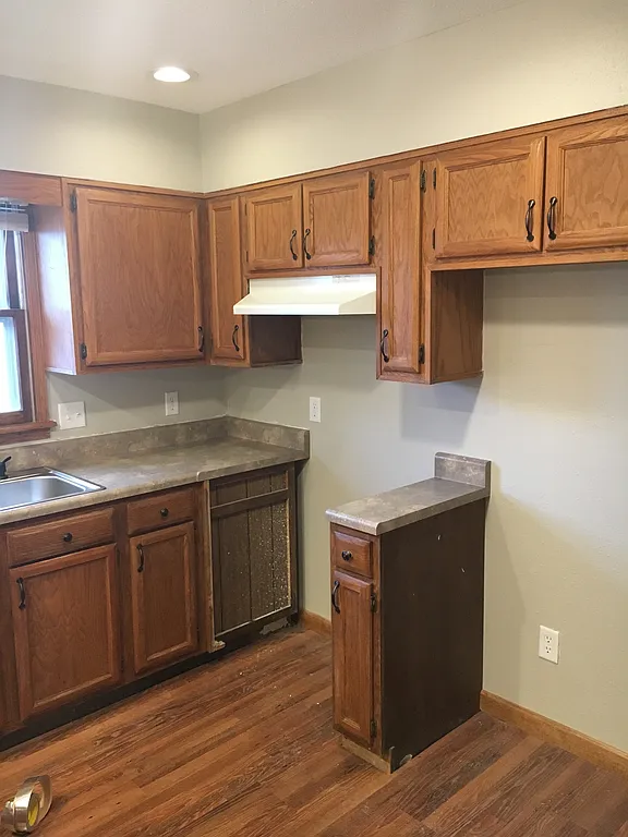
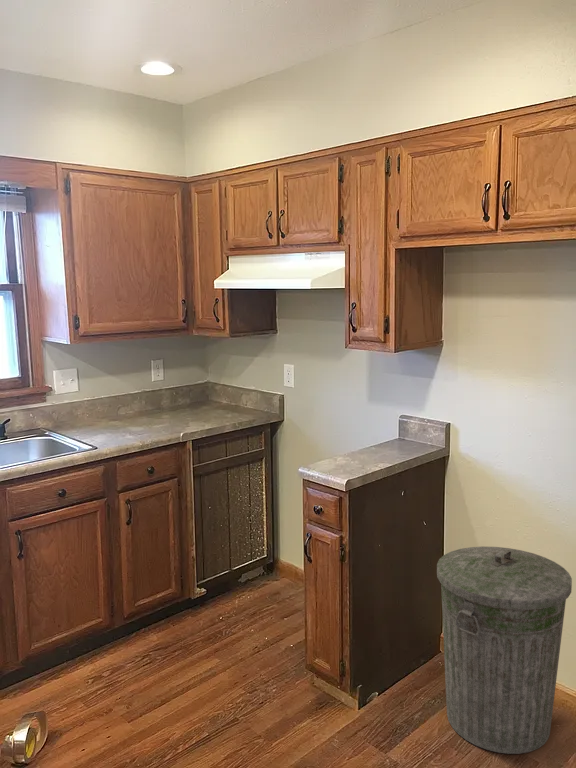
+ trash can (500, 637)
